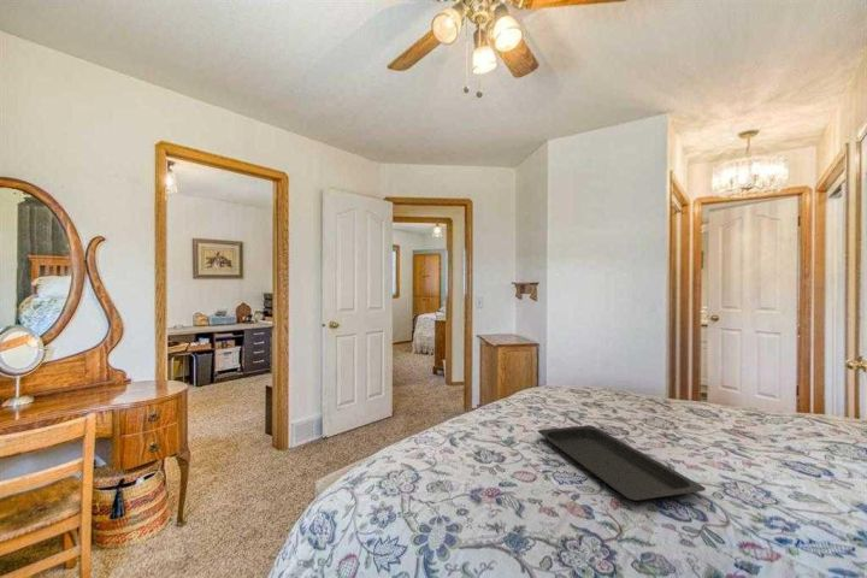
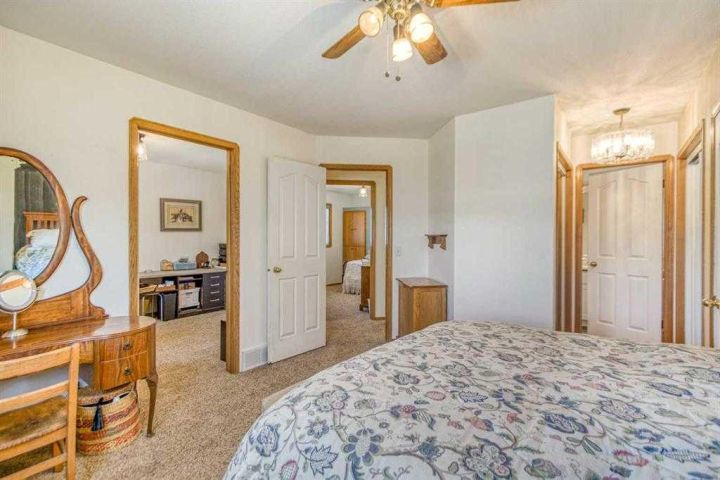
- serving tray (607, 459)
